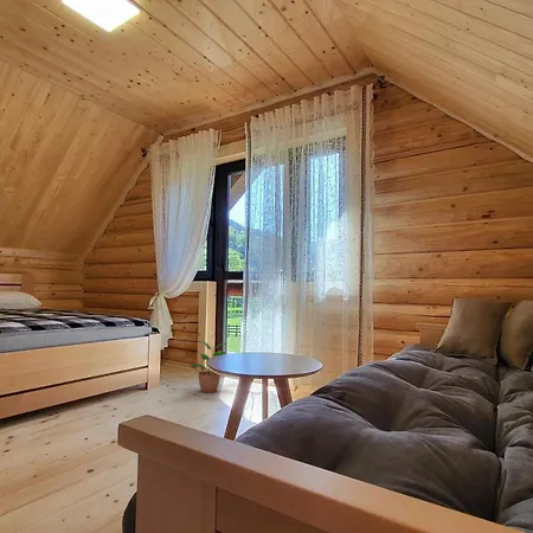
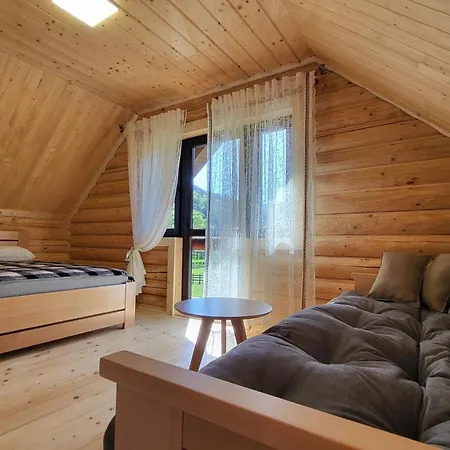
- potted plant (208, 368)
